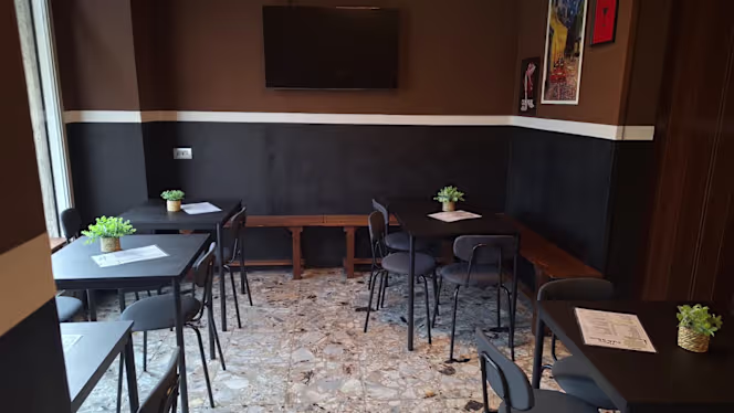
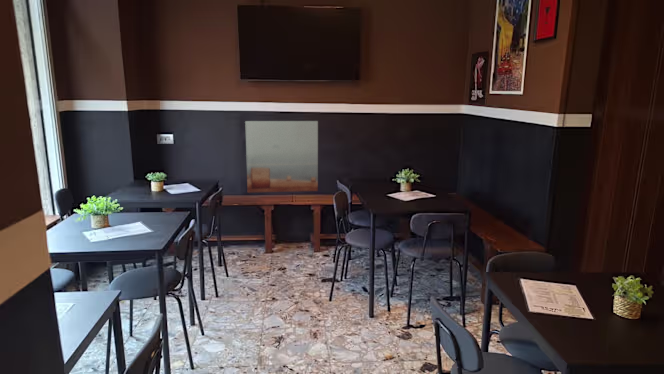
+ wall art (282, 156)
